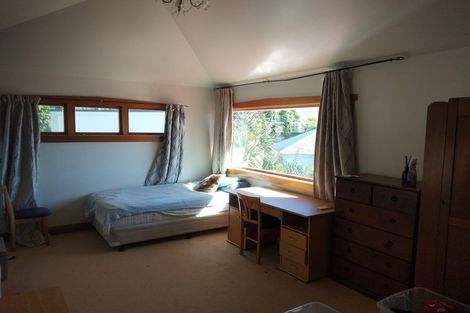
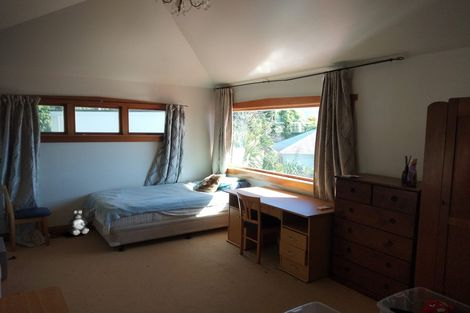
+ plush toy (78, 222)
